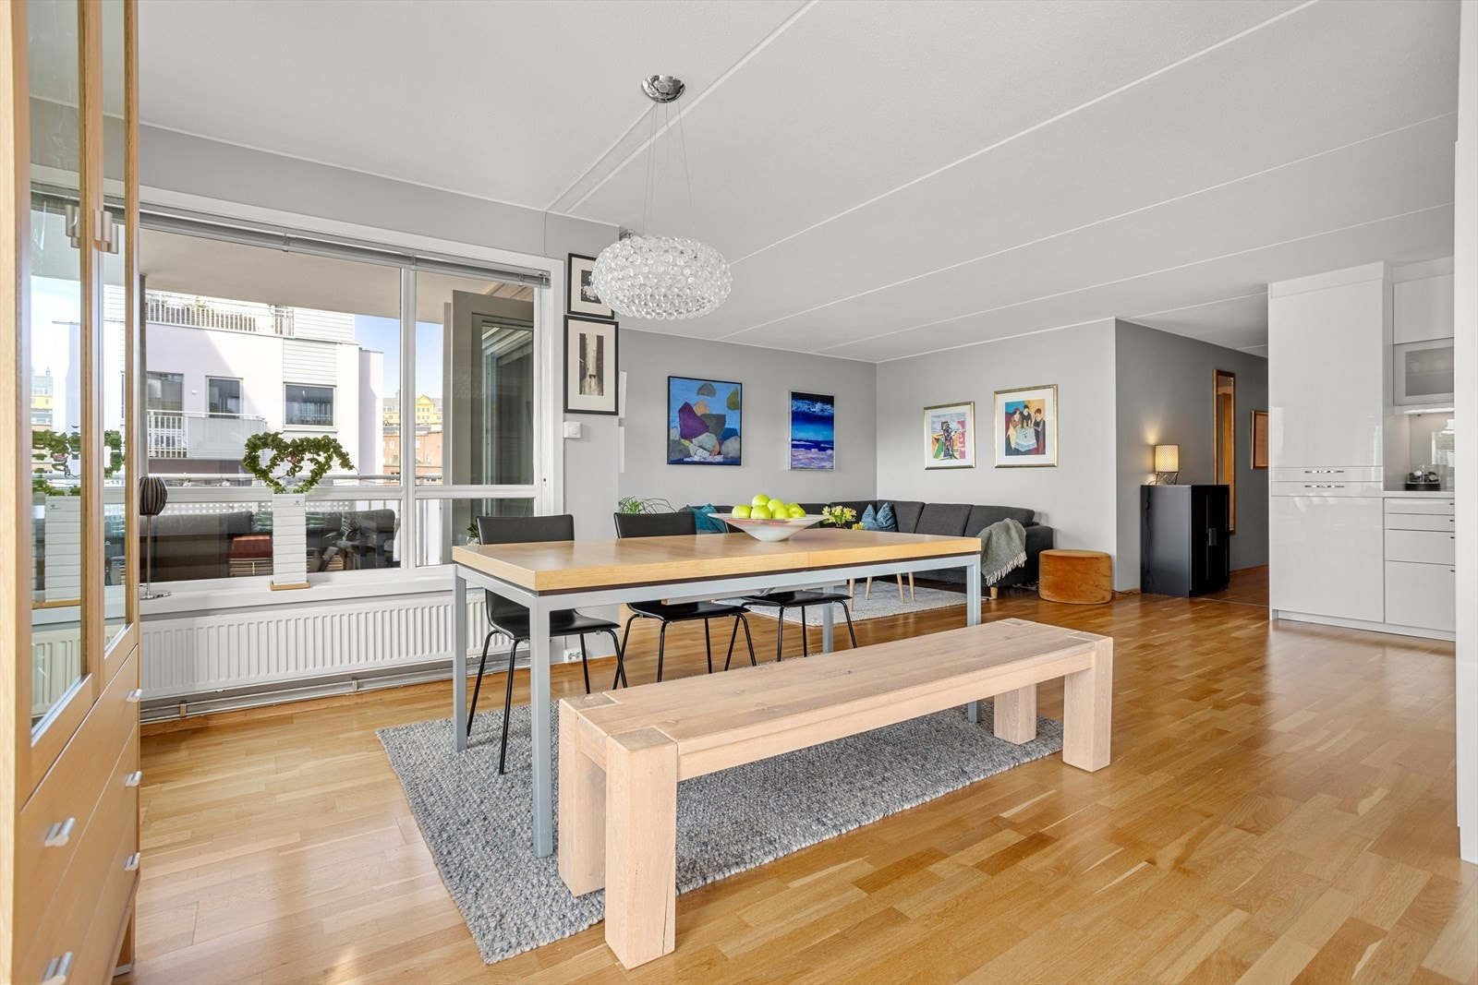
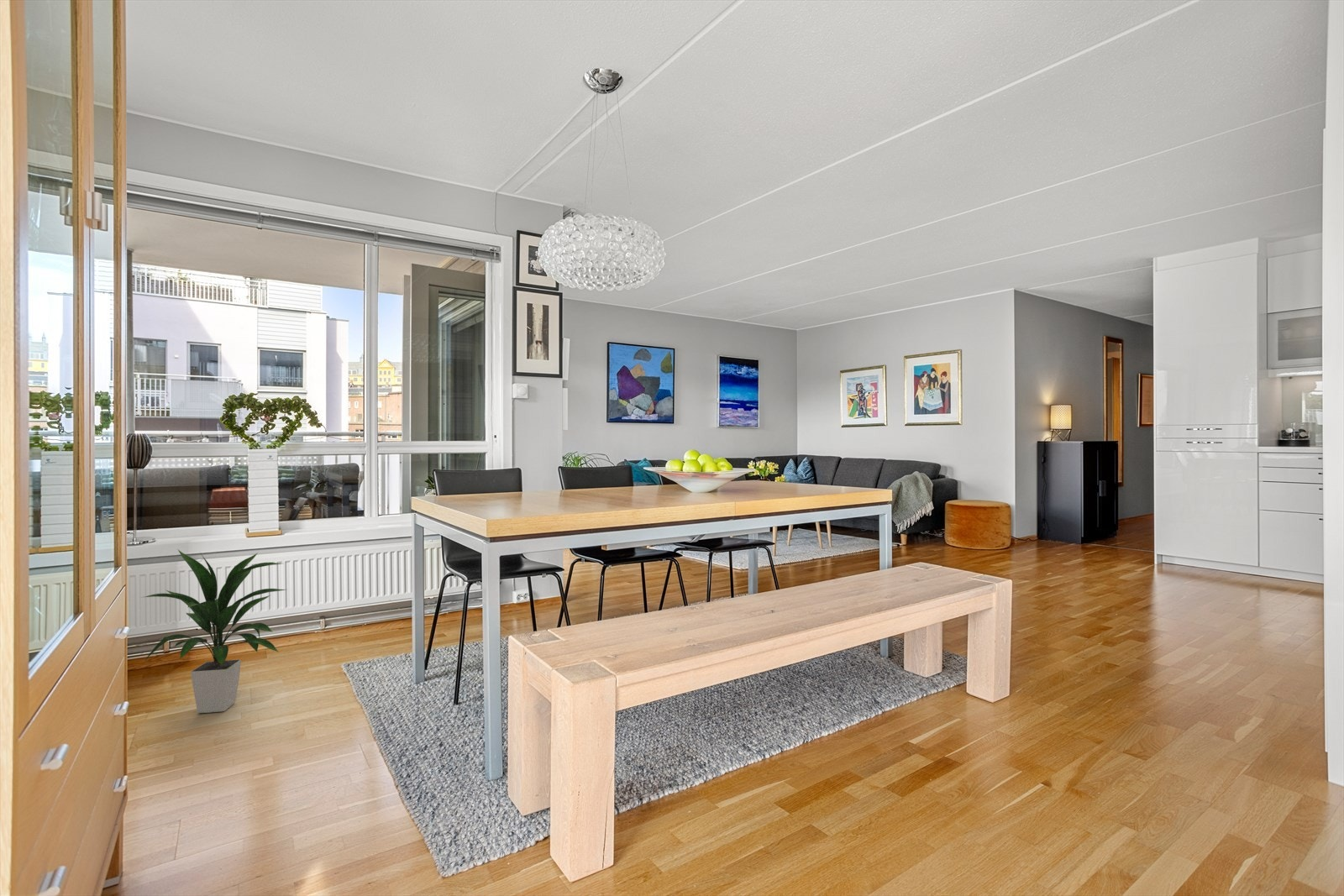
+ indoor plant (222, 626)
